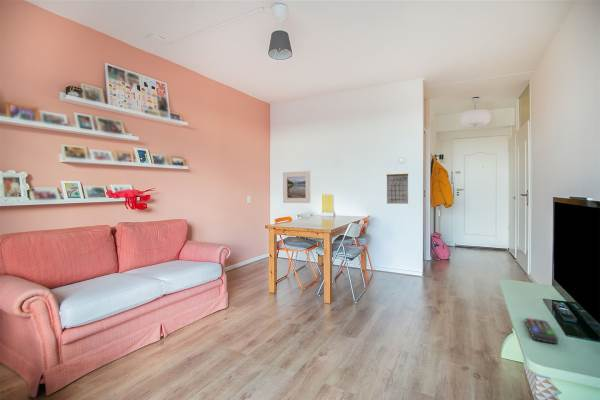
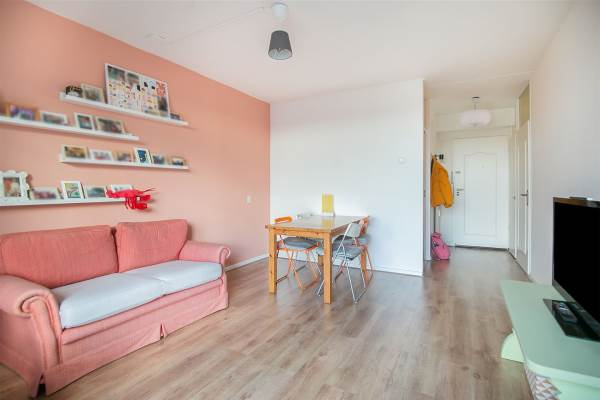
- calendar (397, 185)
- remote control (540, 329)
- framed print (296, 187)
